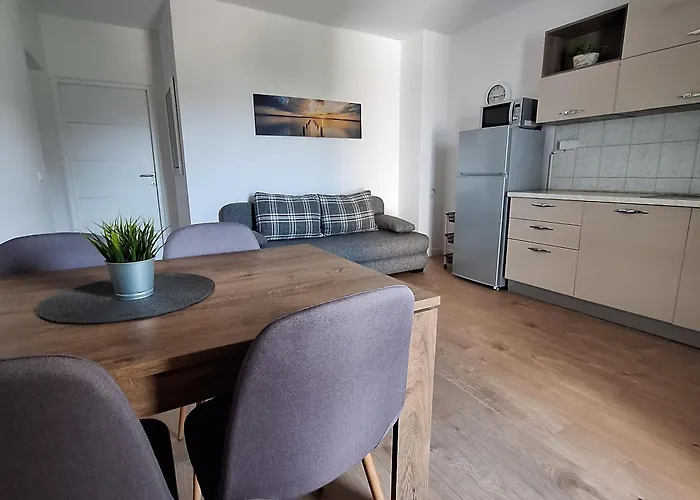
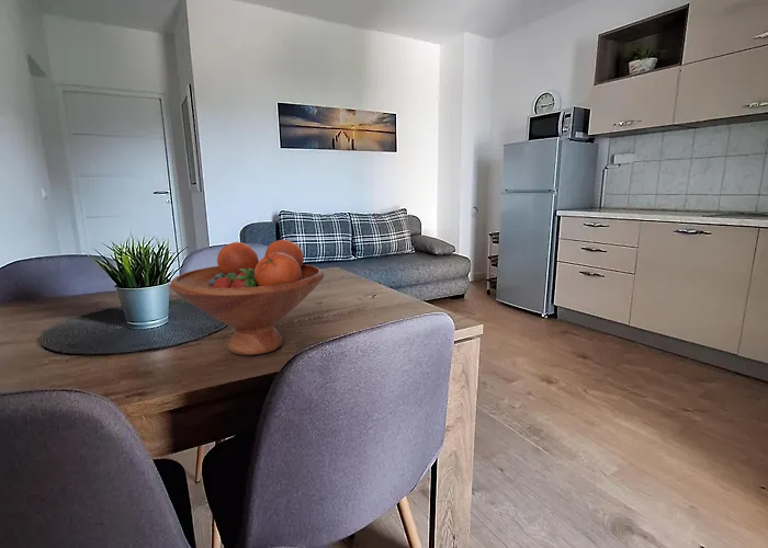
+ fruit bowl (252, 296)
